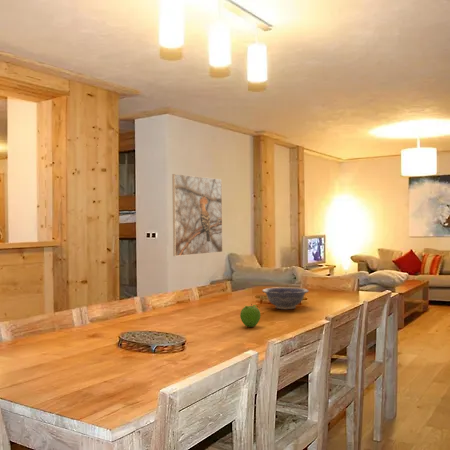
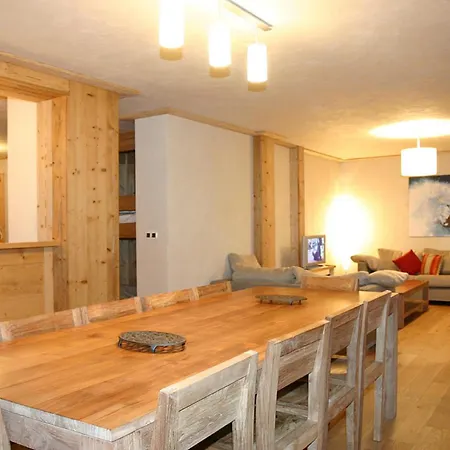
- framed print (198, 215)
- decorative bowl (285, 298)
- fruit (250, 315)
